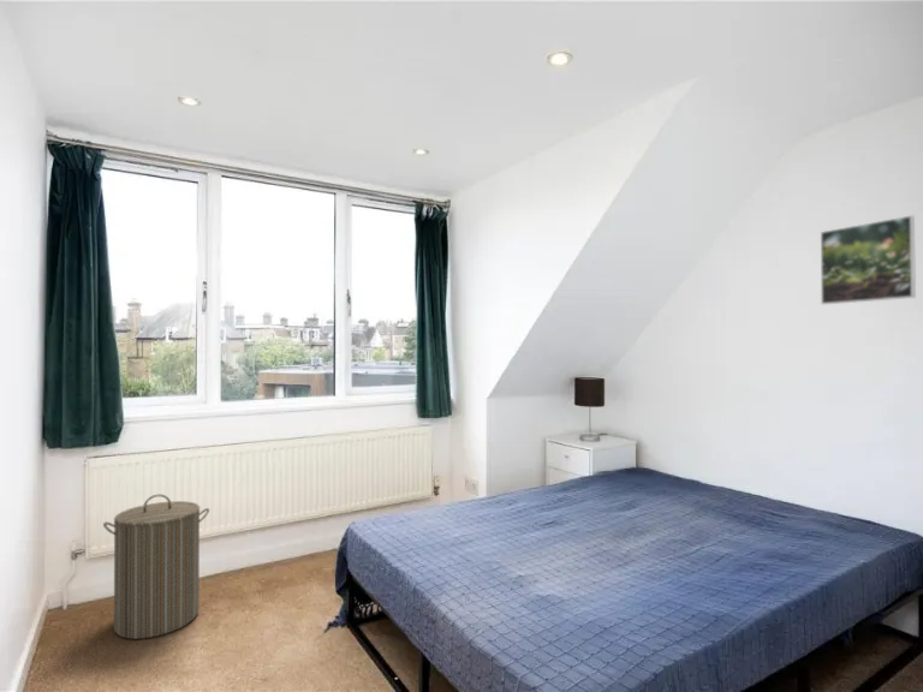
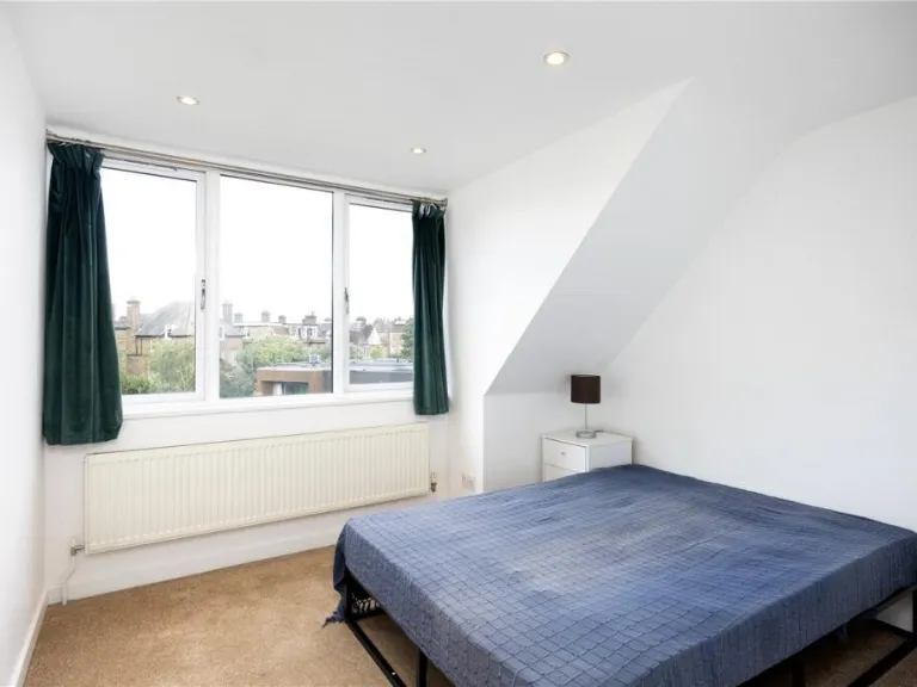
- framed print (864, 262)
- laundry hamper (157, 556)
